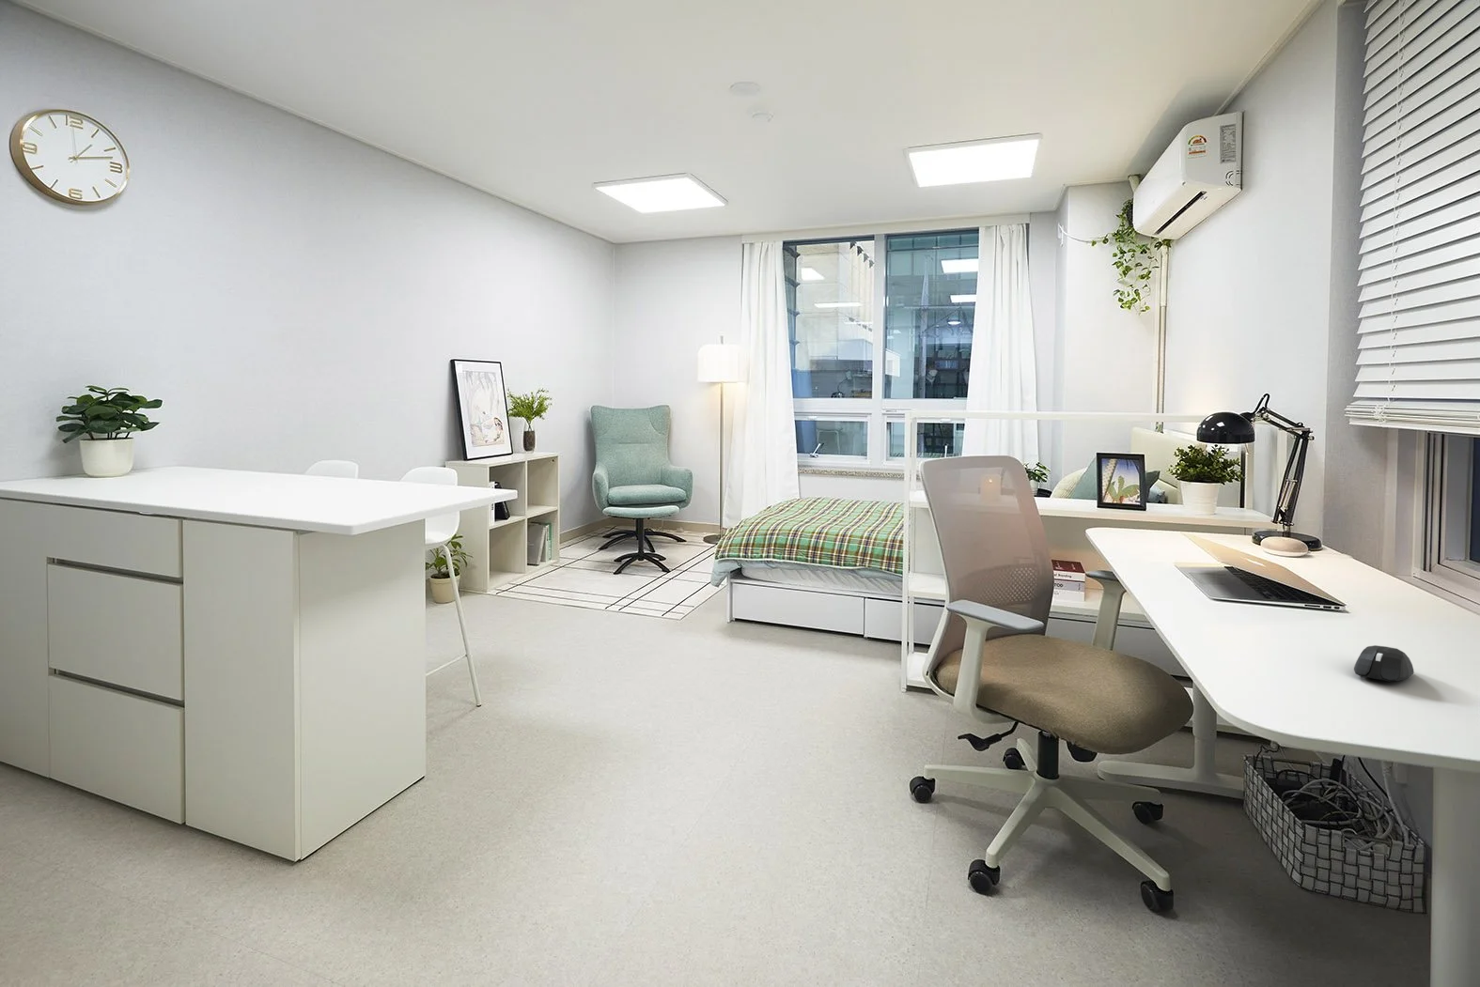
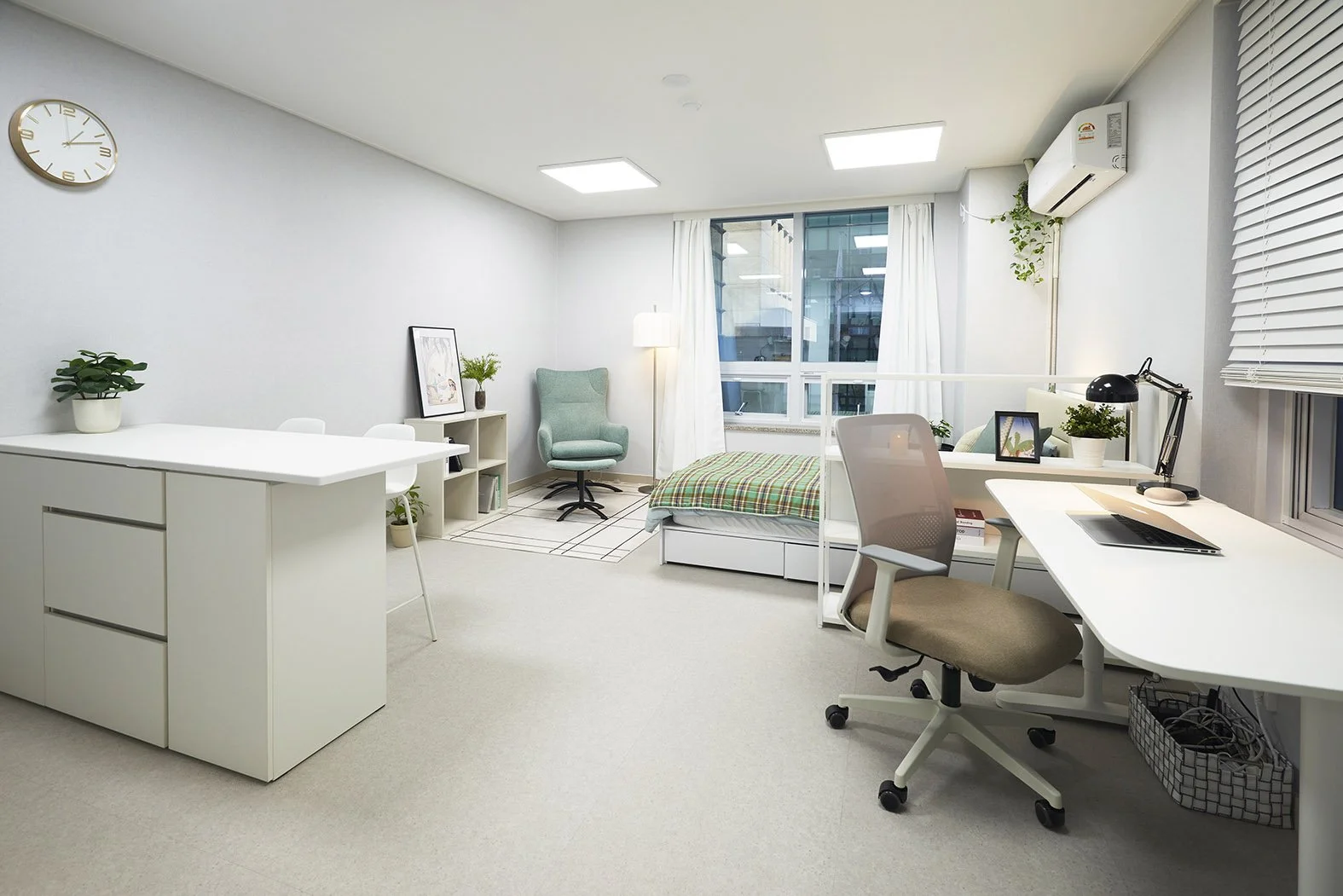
- mouse (1385, 660)
